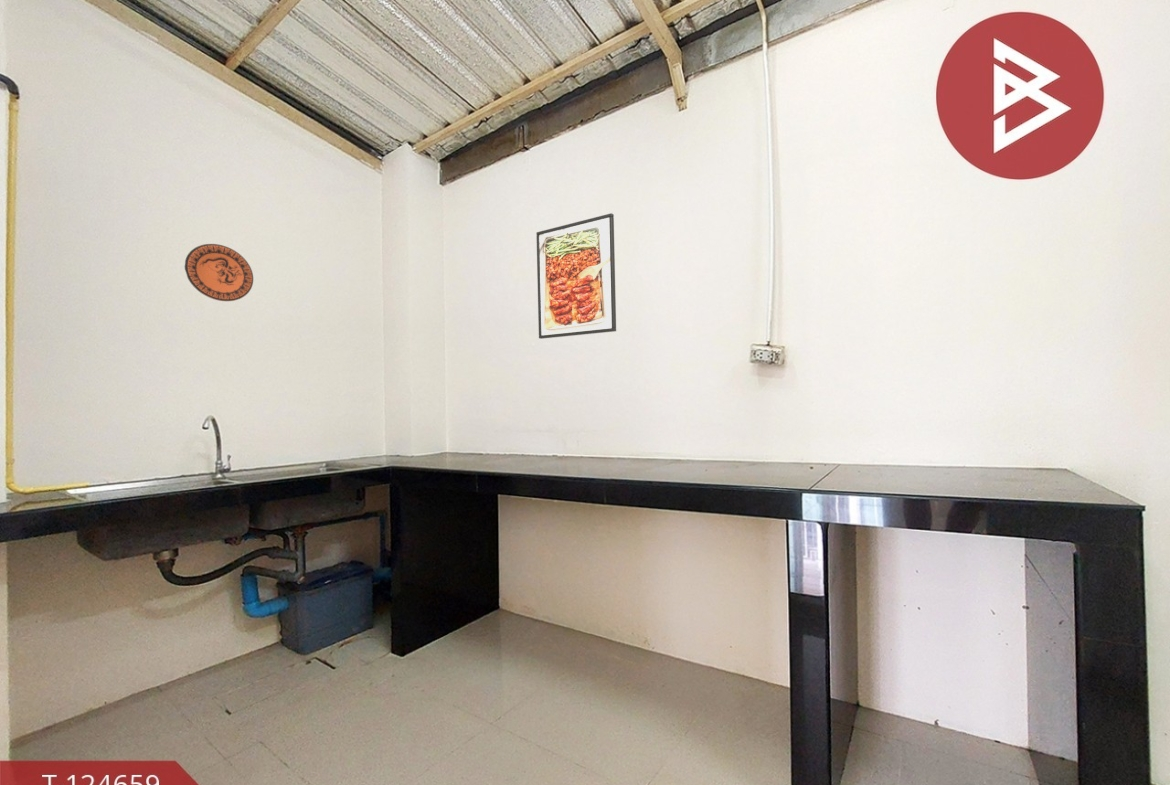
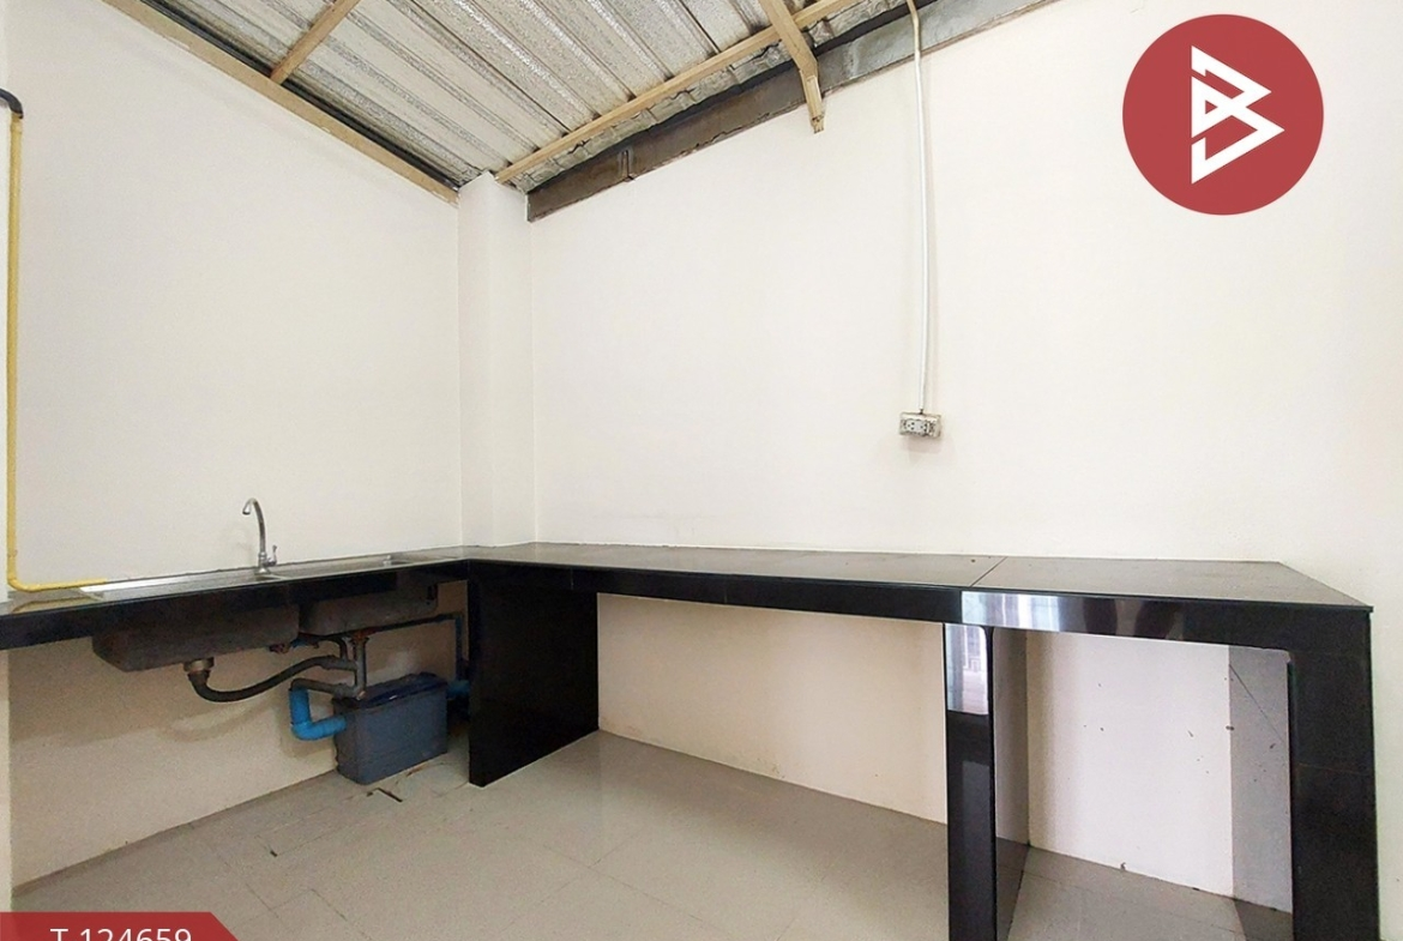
- decorative plate (220, 273)
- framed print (574, 279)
